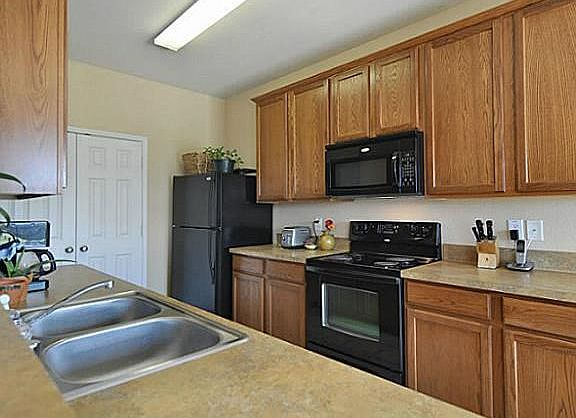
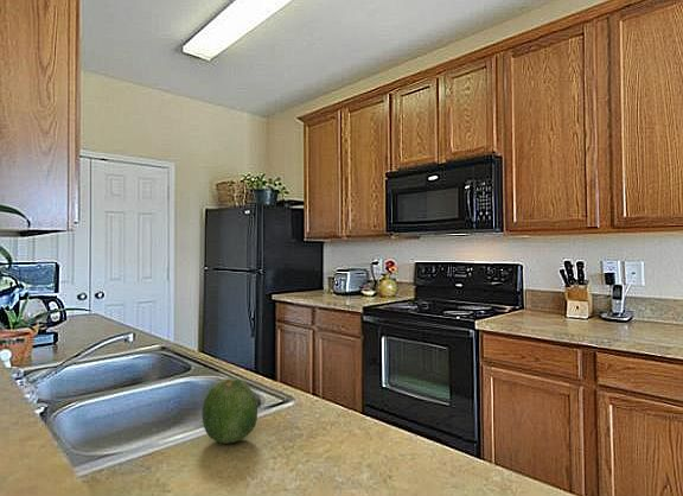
+ fruit (230, 408)
